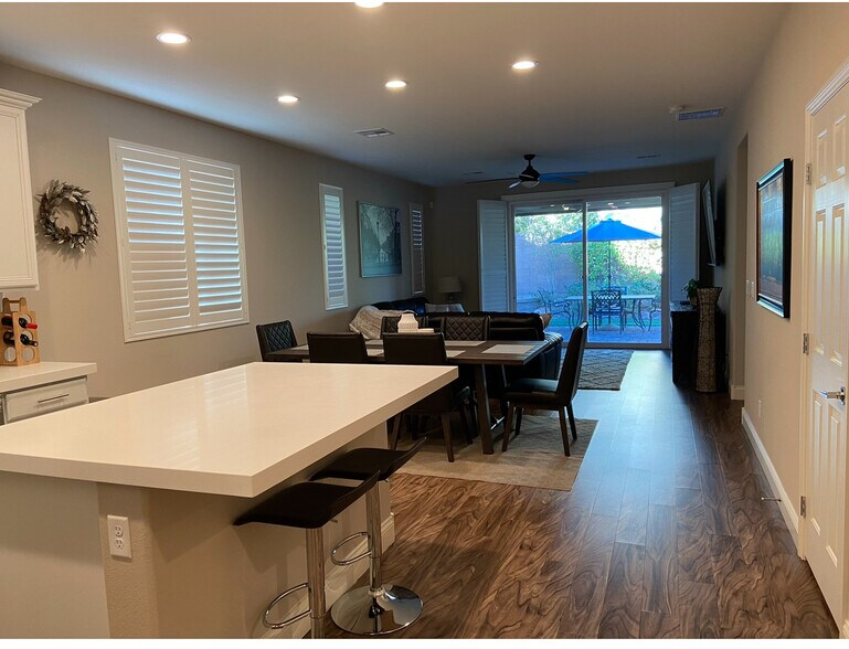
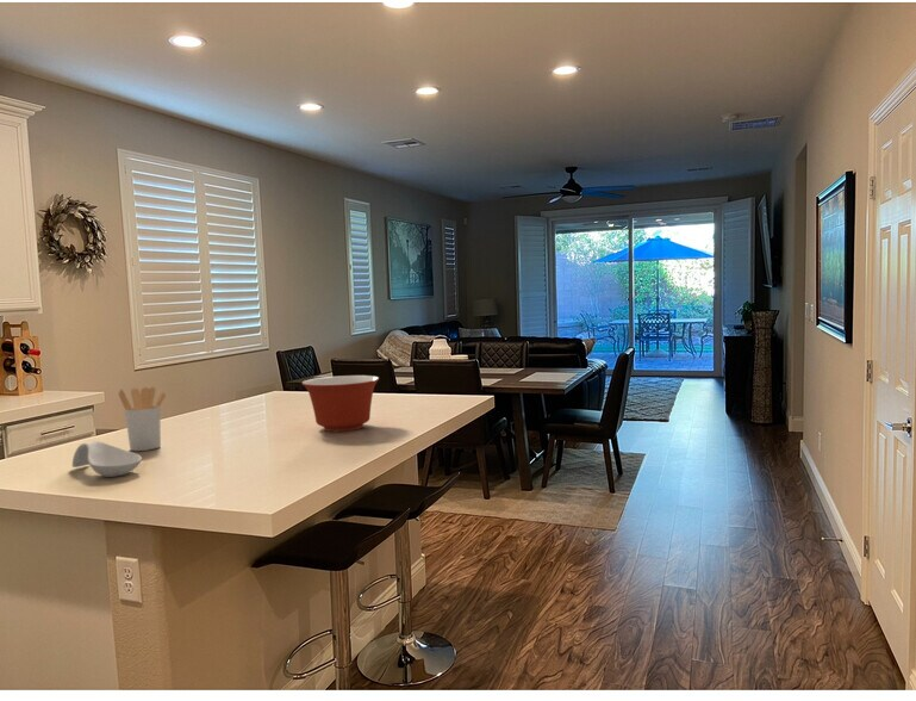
+ mixing bowl (342, 403)
+ utensil holder (143, 416)
+ spoon rest (102, 458)
